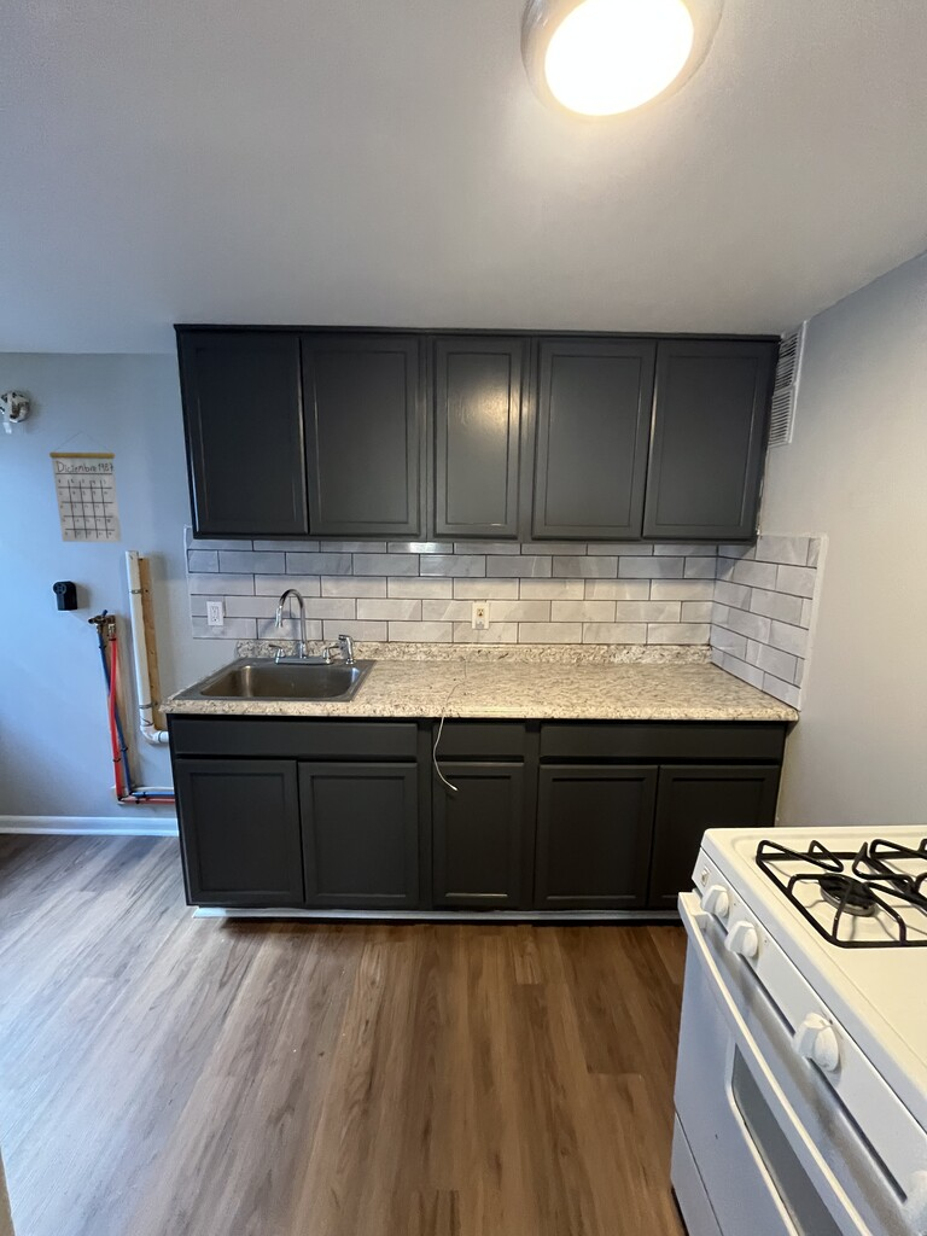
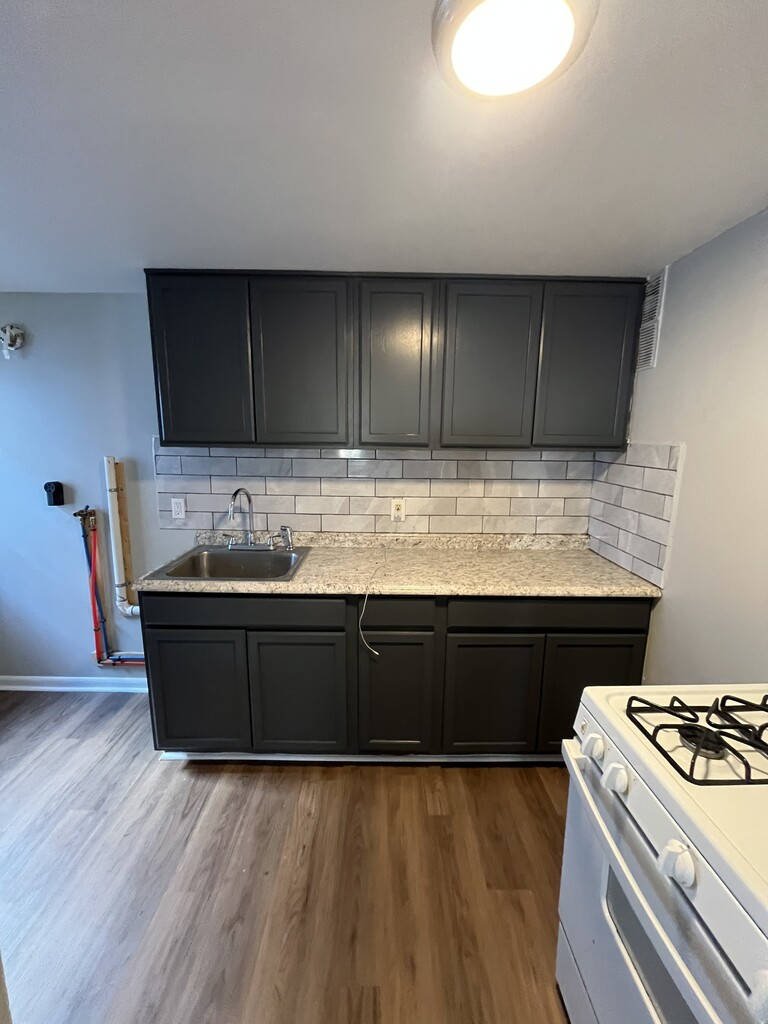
- calendar (86, 486)
